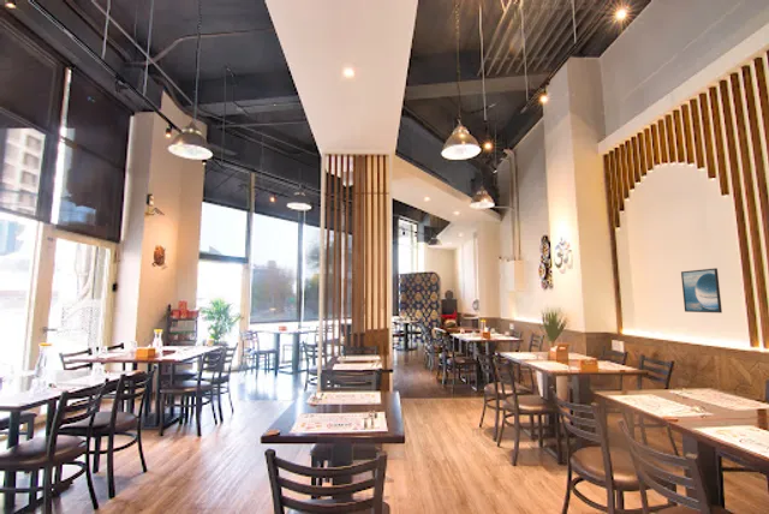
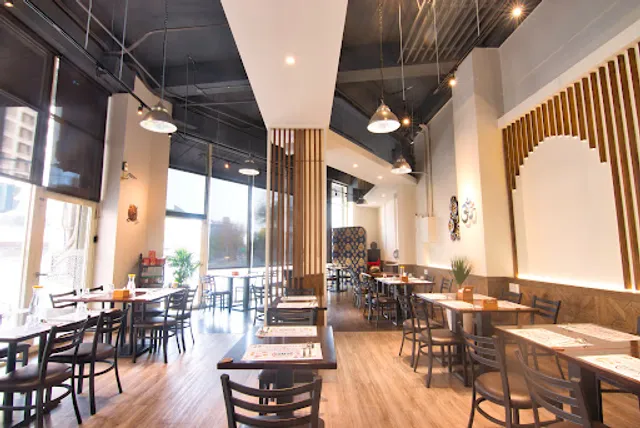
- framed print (699, 291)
